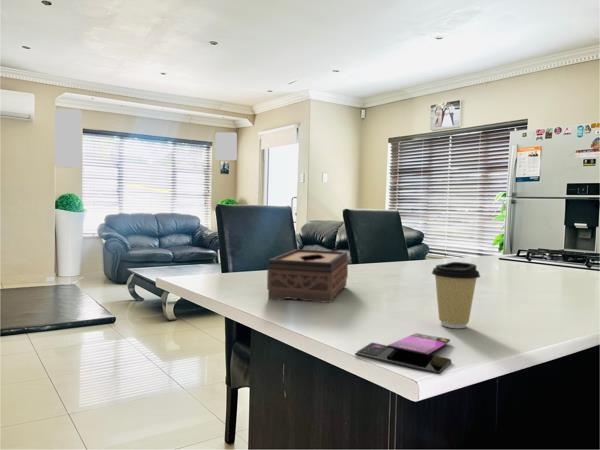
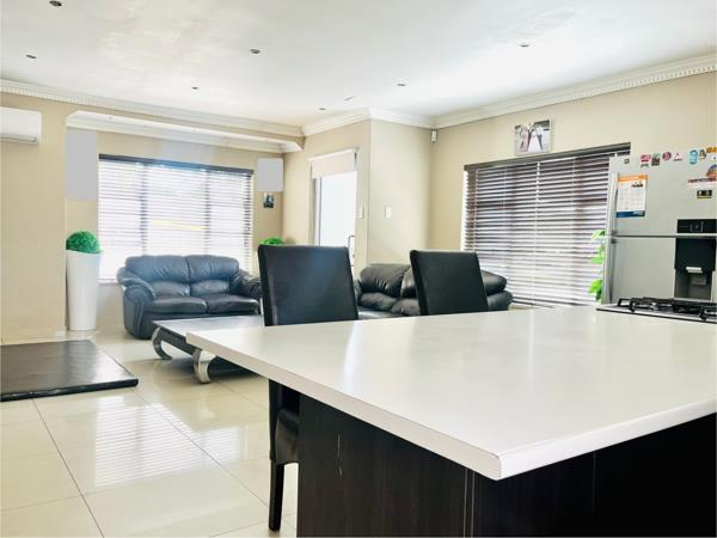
- coffee cup (454, 294)
- tissue box (310, 273)
- smartphone (413, 345)
